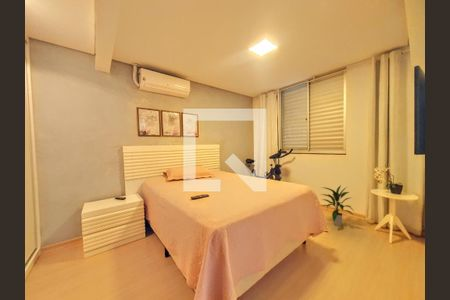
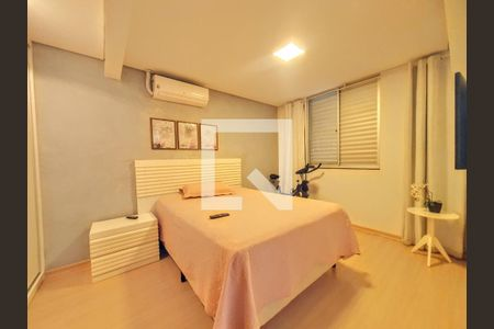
- indoor plant (336, 204)
